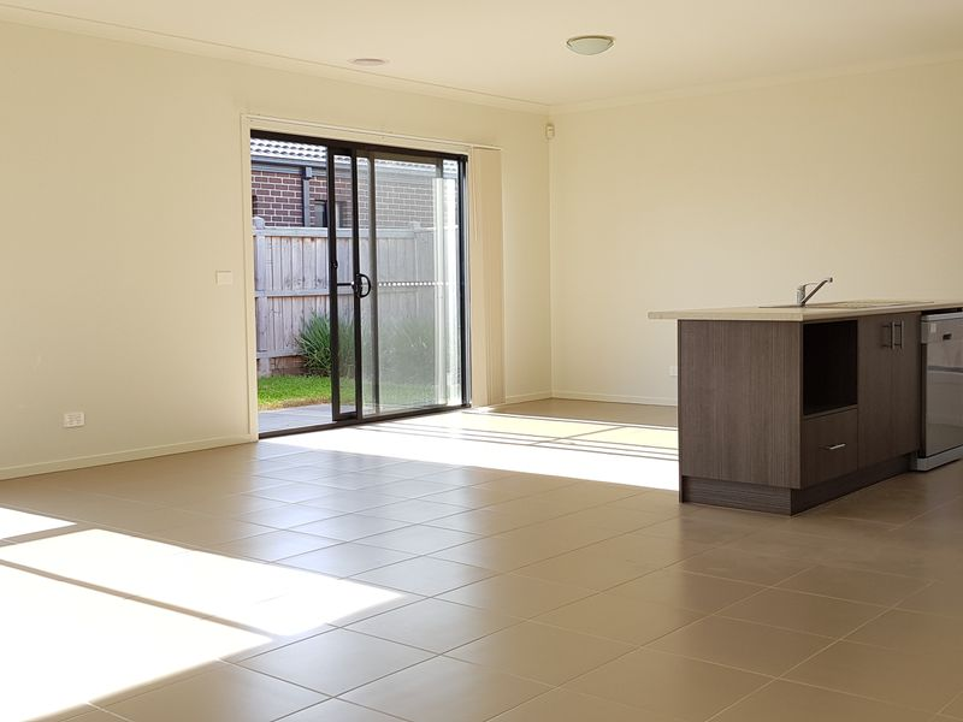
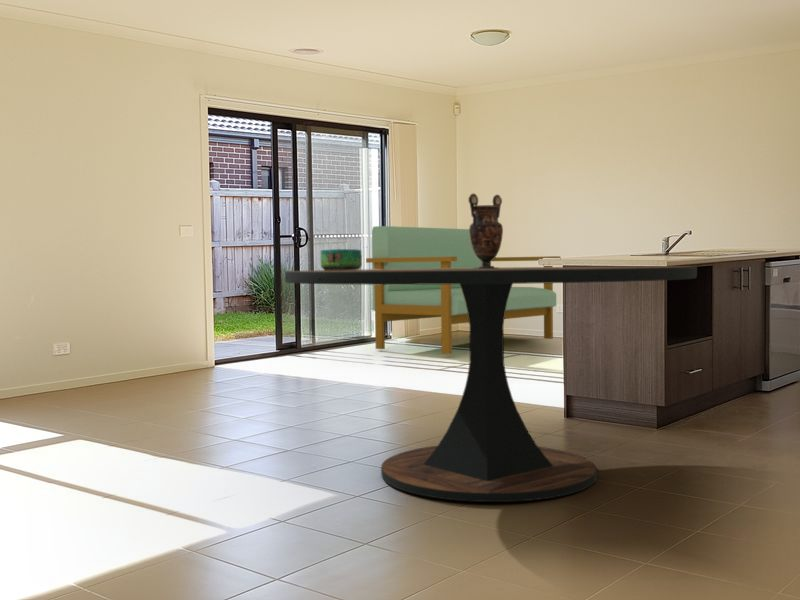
+ vase (485, 230)
+ bench (461, 289)
+ decorative bowl (341, 259)
+ dining table (486, 371)
